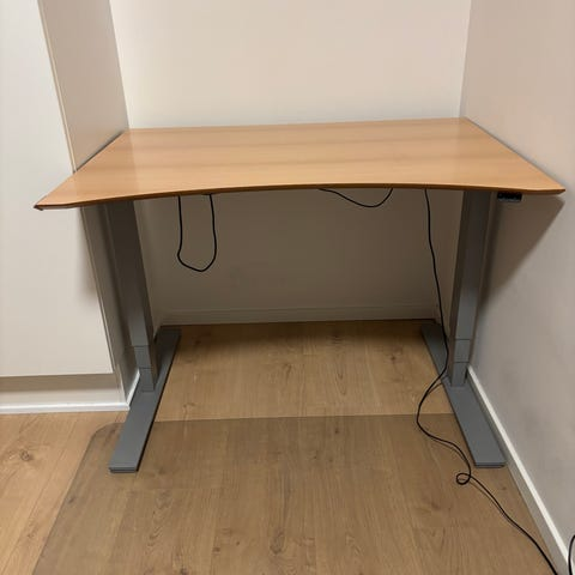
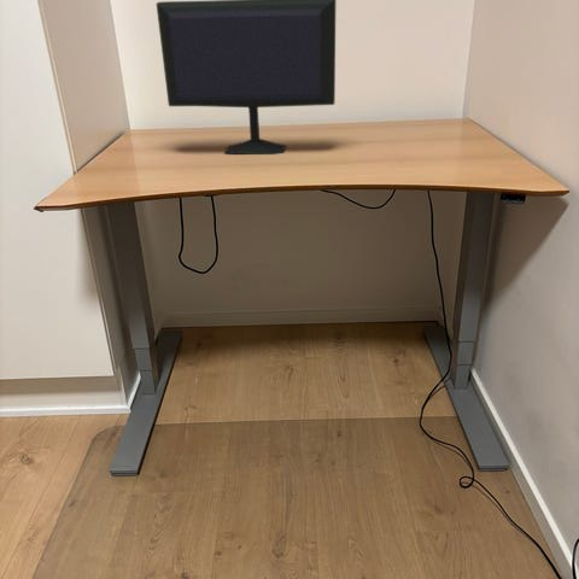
+ computer monitor (250, 78)
